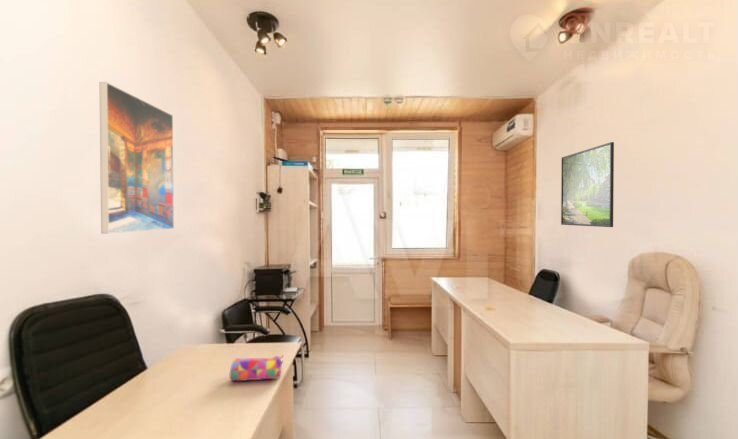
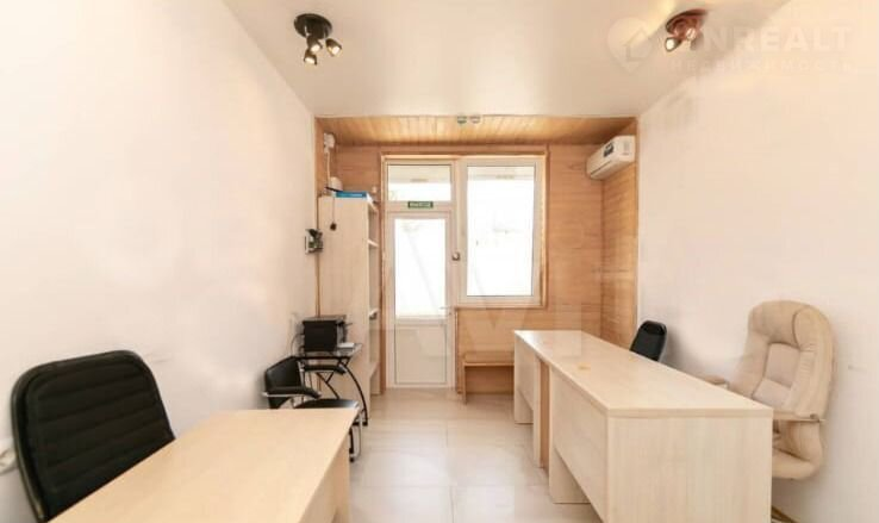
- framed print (142, 166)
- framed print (584, 188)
- pencil case (257, 367)
